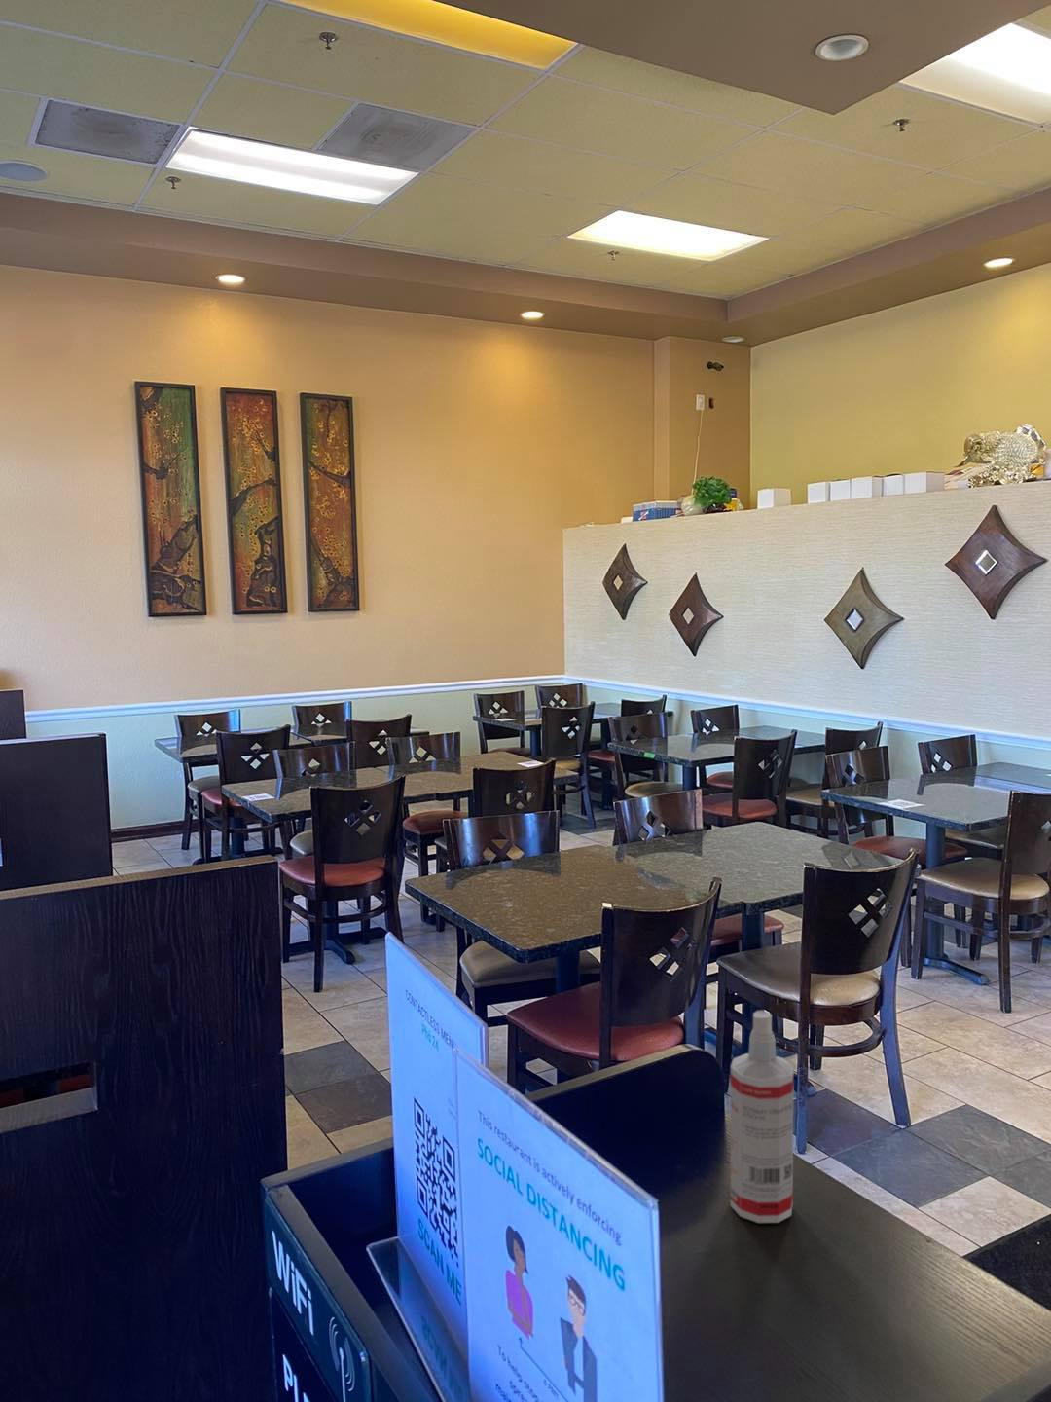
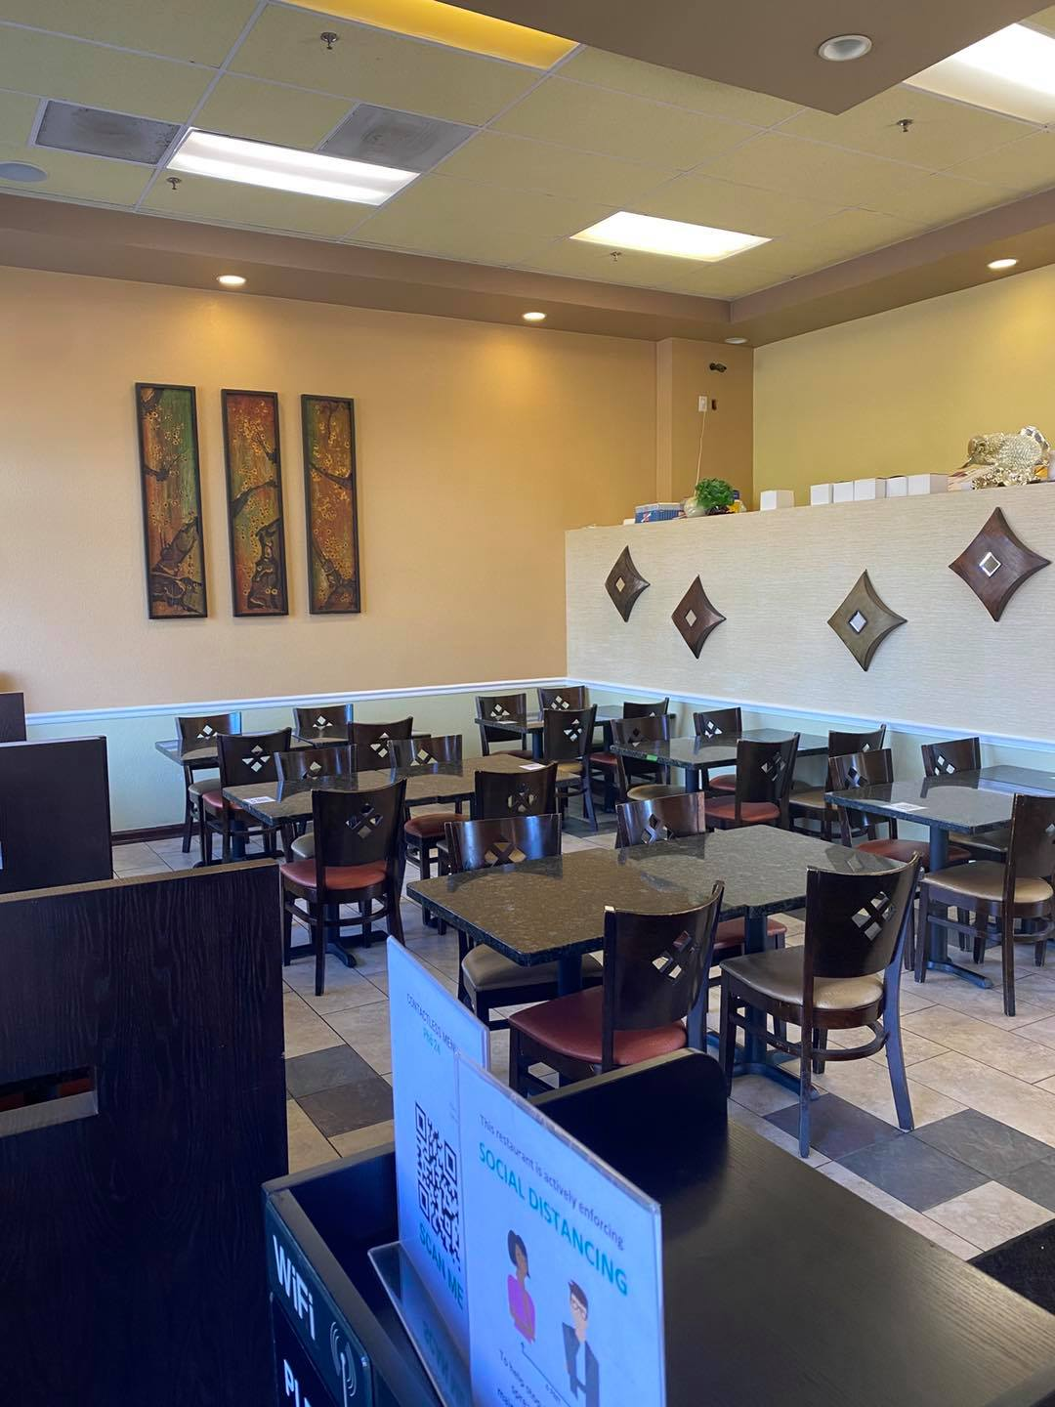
- spray bottle (761, 1109)
